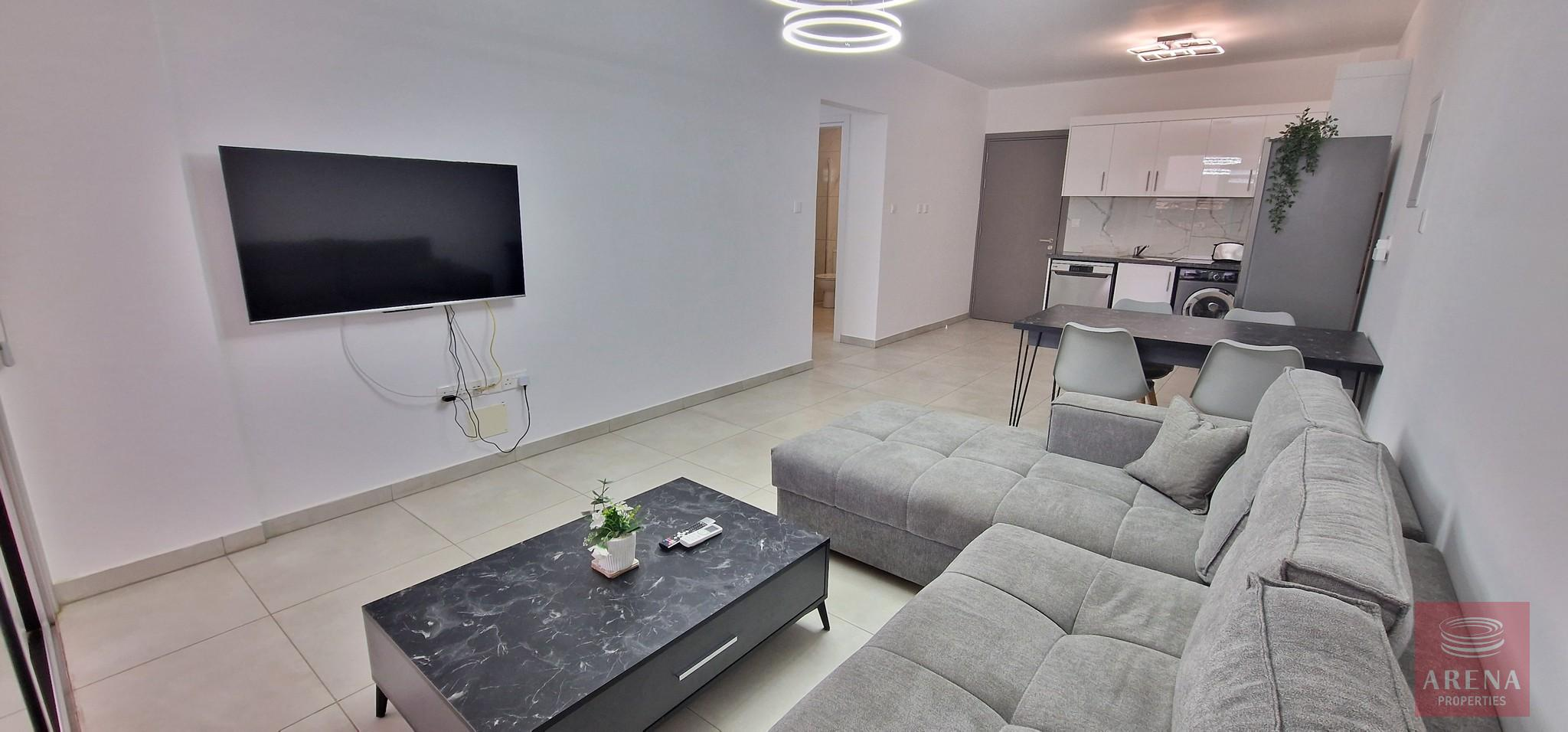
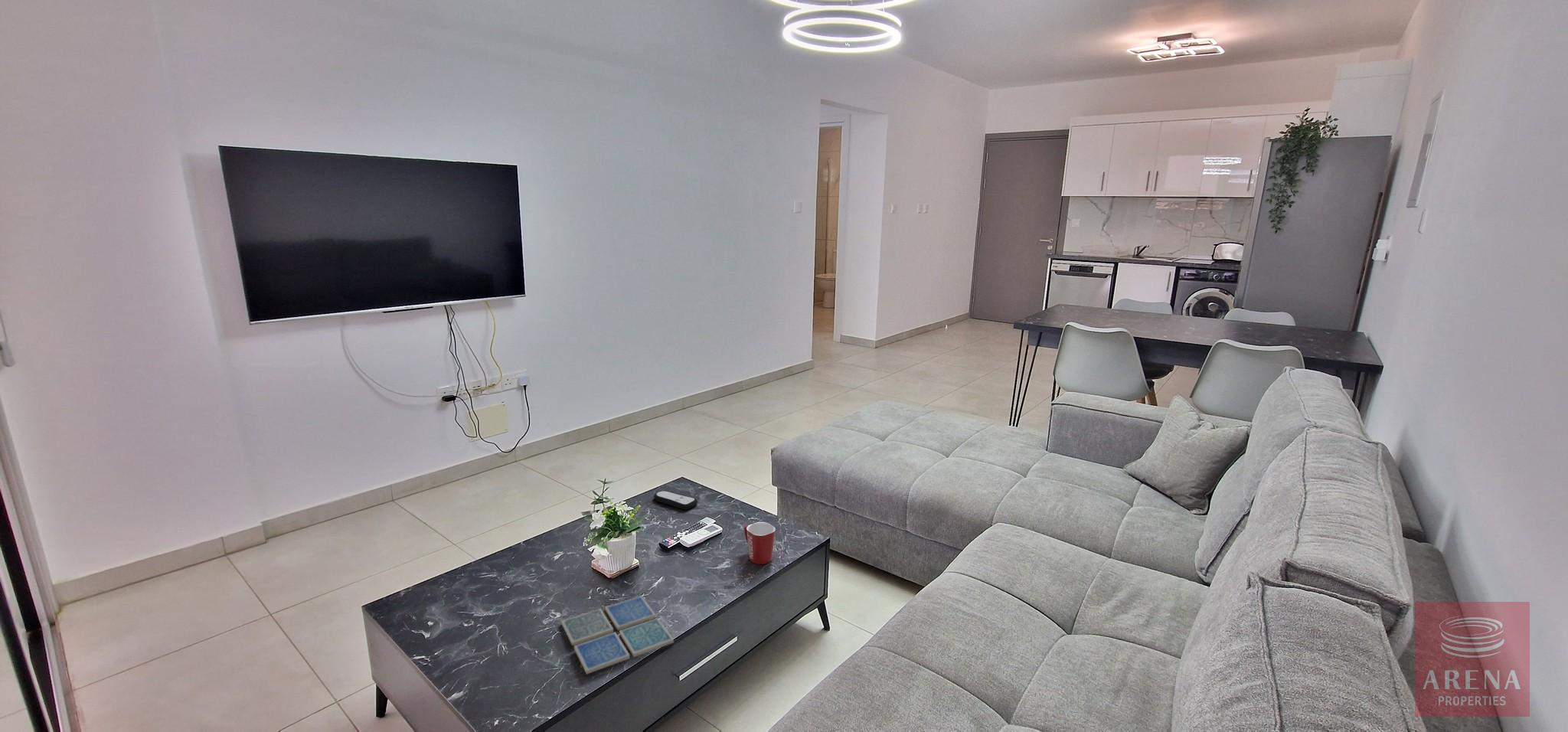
+ mug (756, 541)
+ drink coaster (616, 632)
+ remote control (675, 499)
